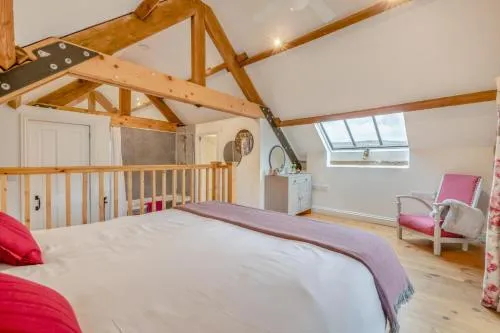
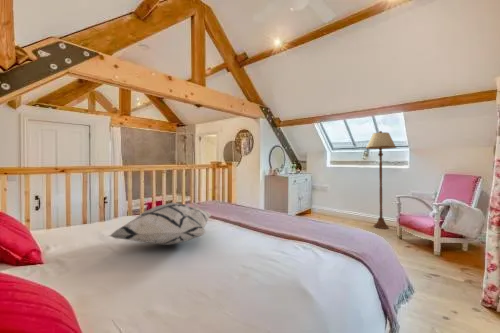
+ floor lamp (380, 179)
+ decorative pillow (169, 223)
